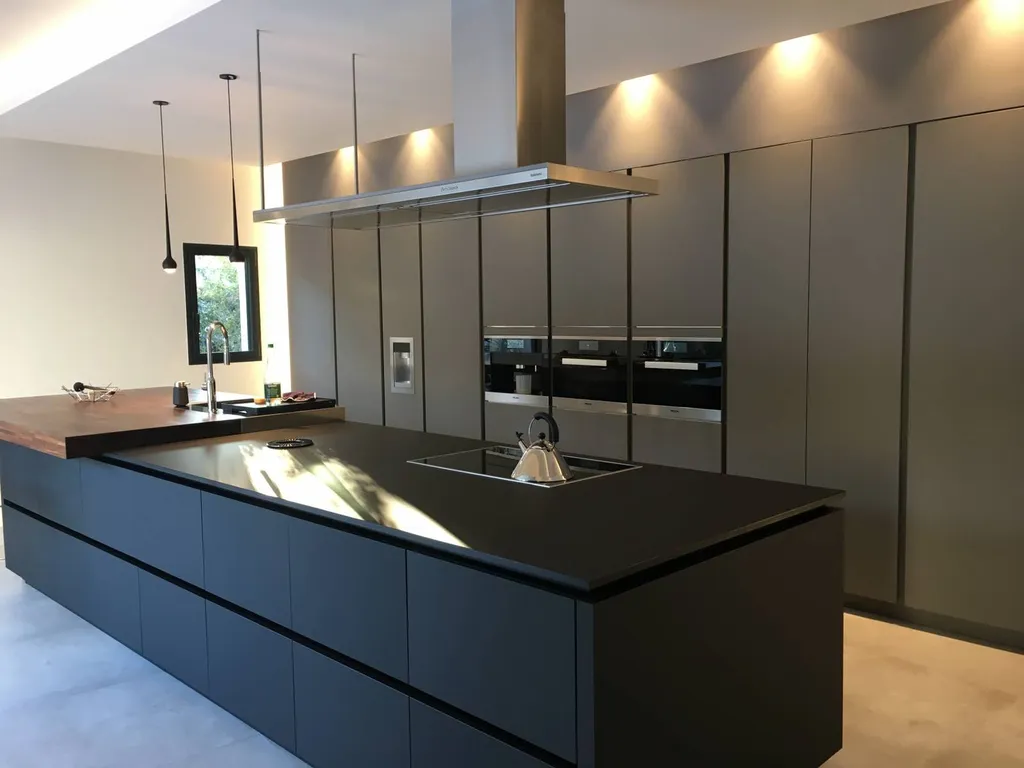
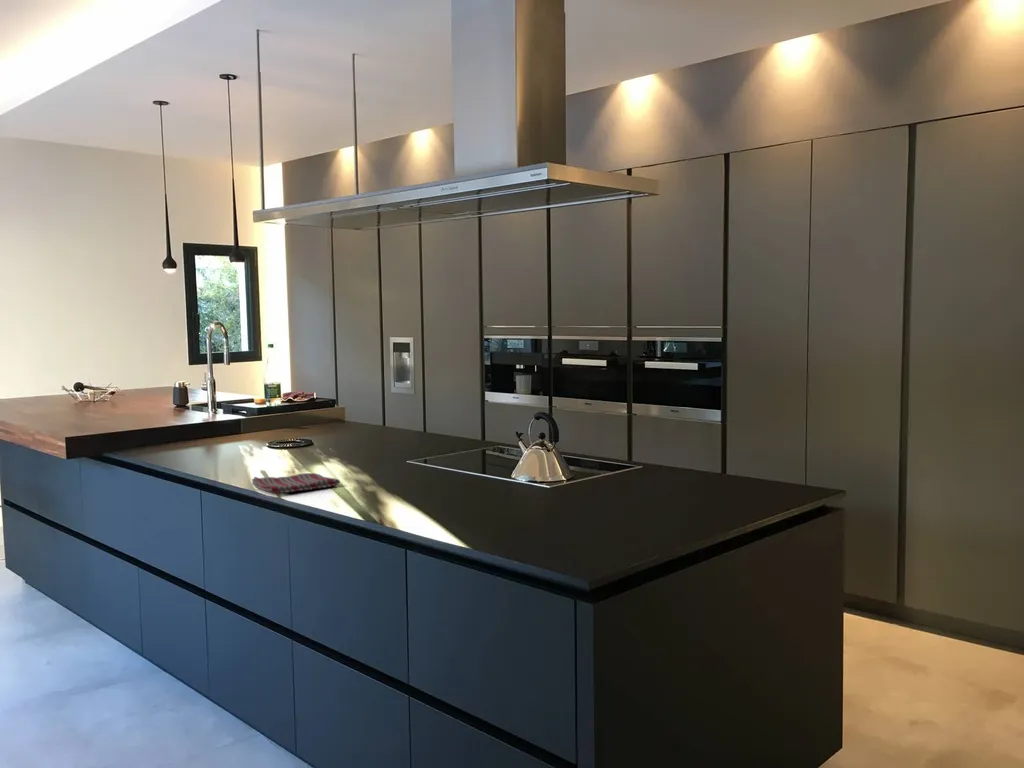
+ dish towel (296, 481)
